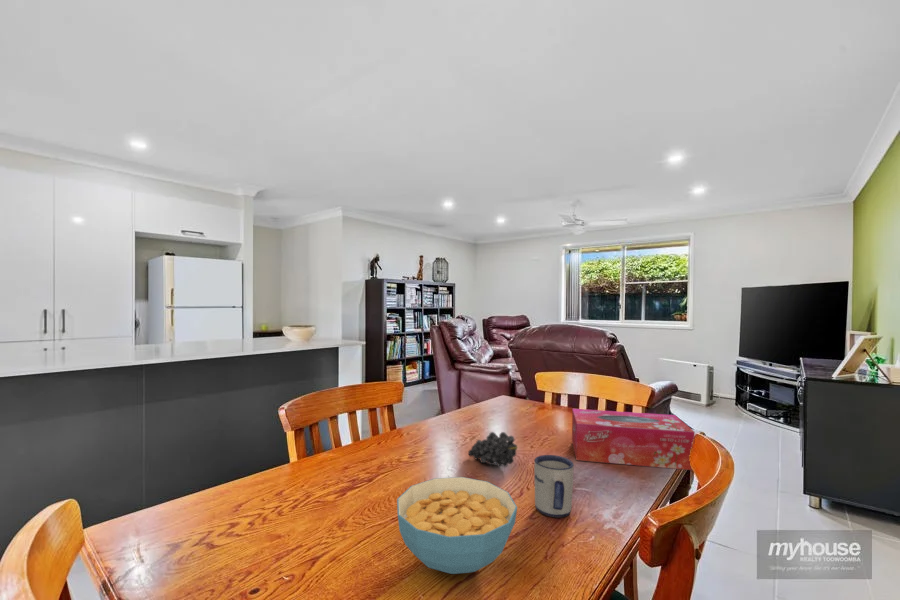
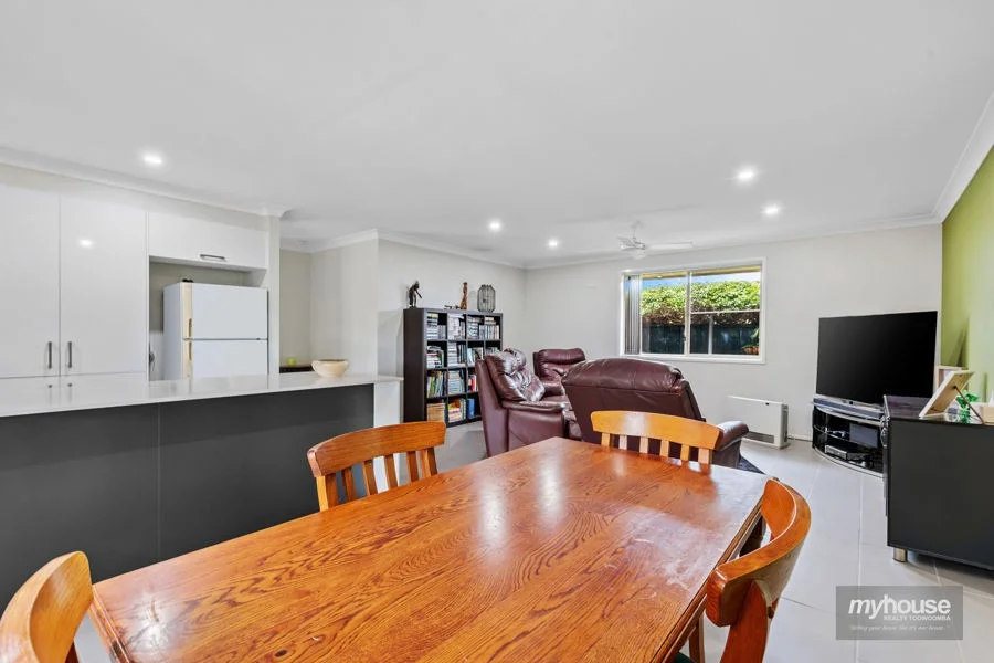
- fruit (494, 446)
- mug (553, 488)
- tissue box (627, 436)
- cereal bowl (455, 532)
